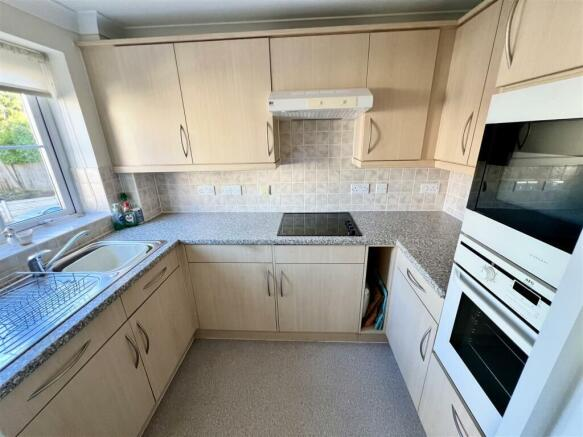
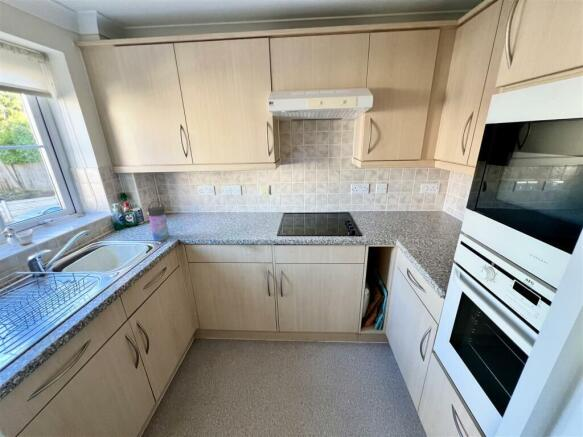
+ water bottle (157, 220)
